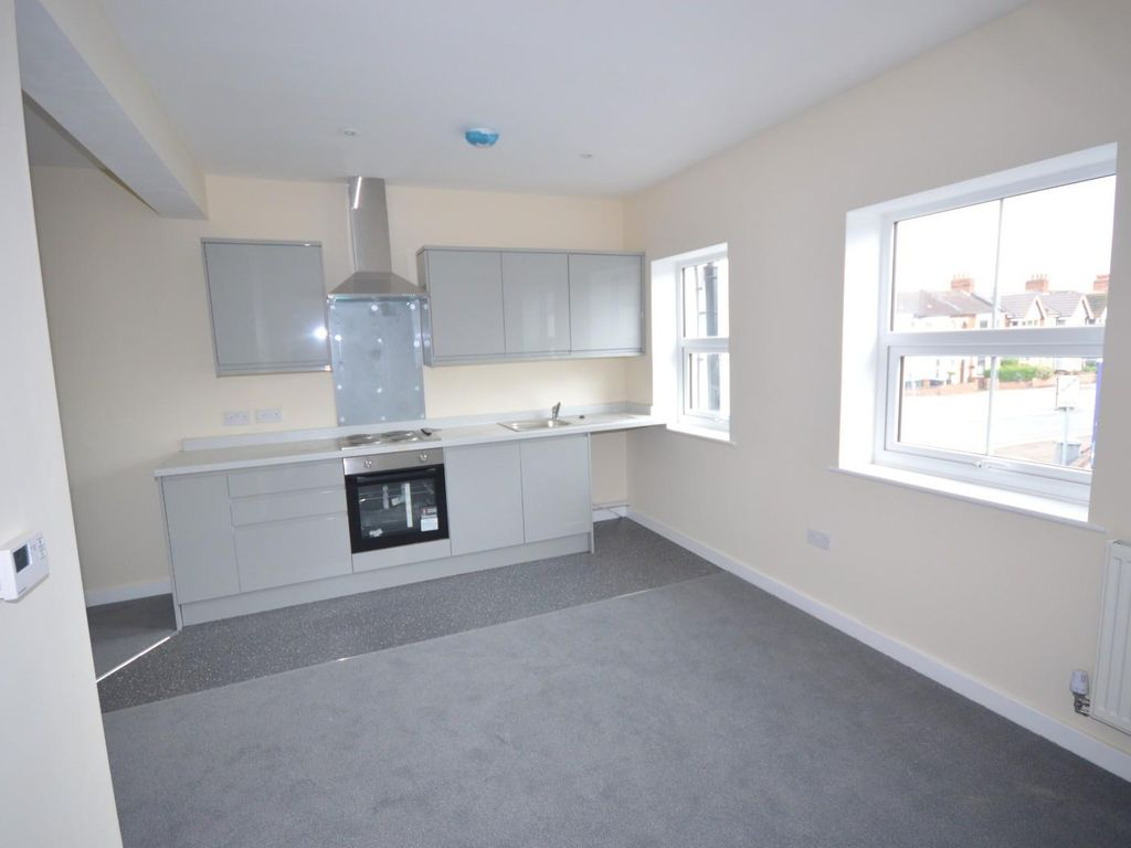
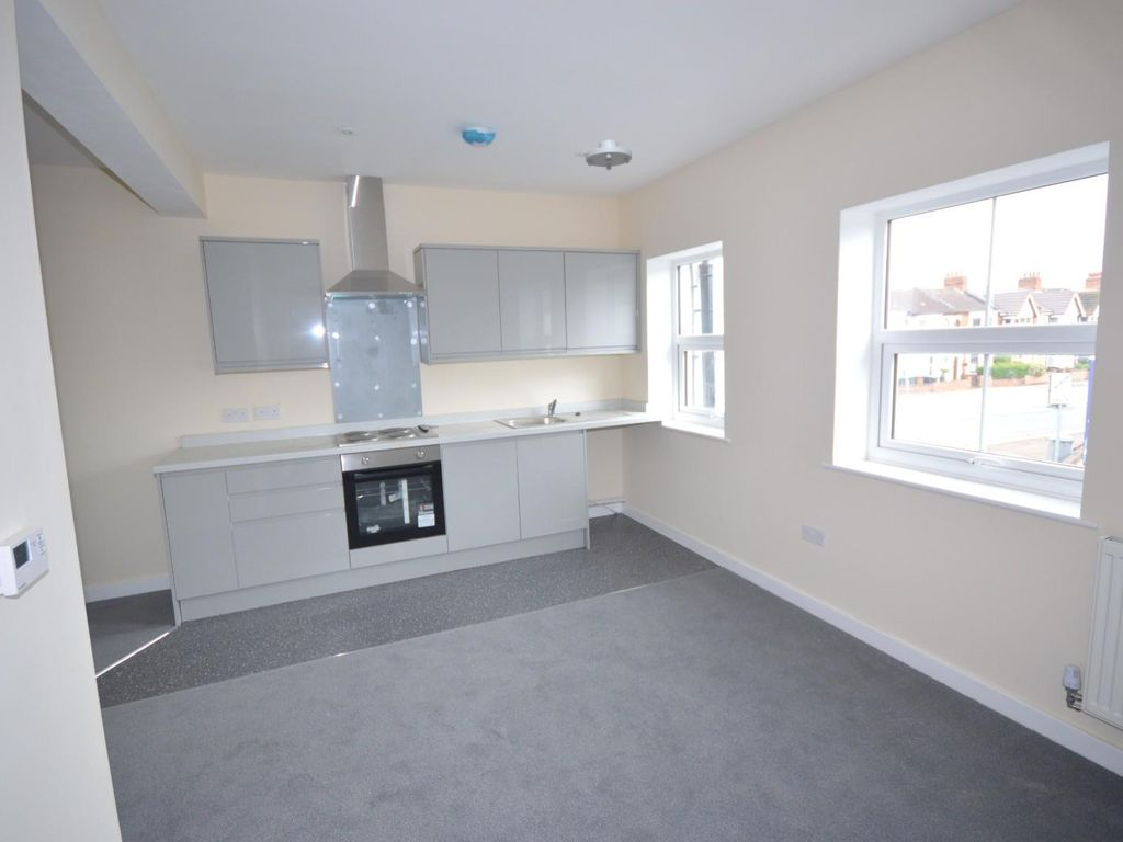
+ ceiling light (608, 153)
